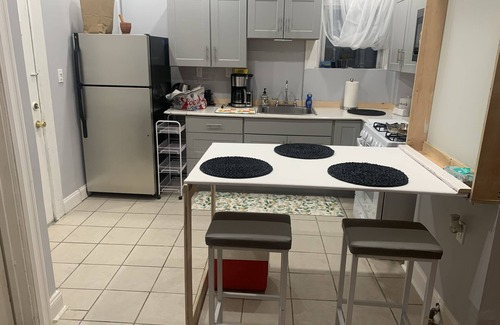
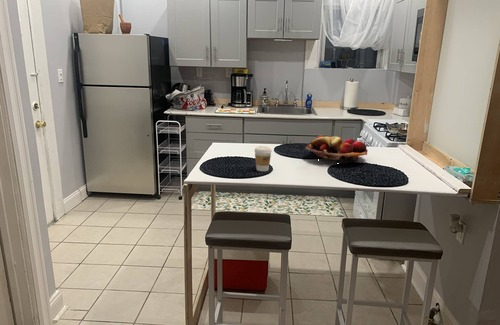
+ coffee cup (262, 158)
+ fruit basket (336, 147)
